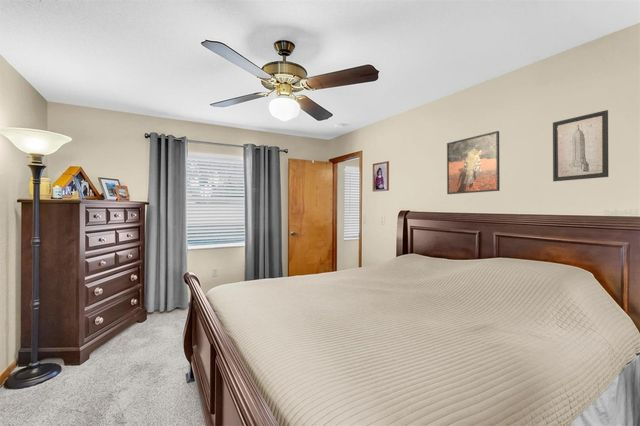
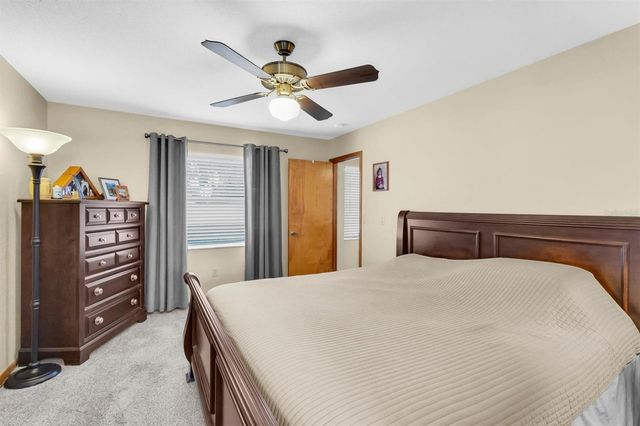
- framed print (471, 165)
- wall art (578, 148)
